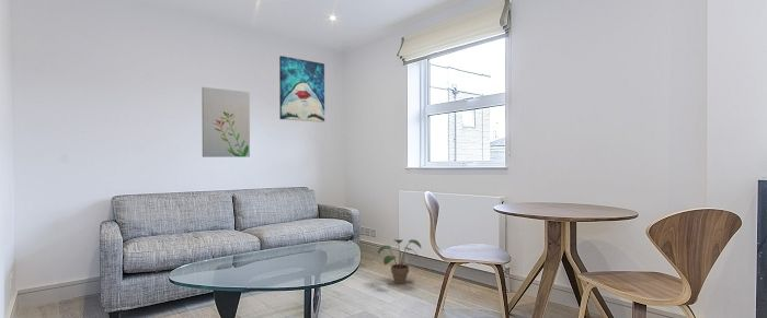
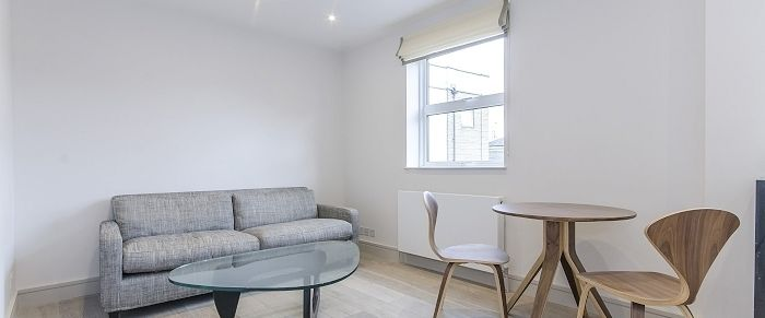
- potted plant (399, 260)
- wall art (226, 123)
- wall art (302, 90)
